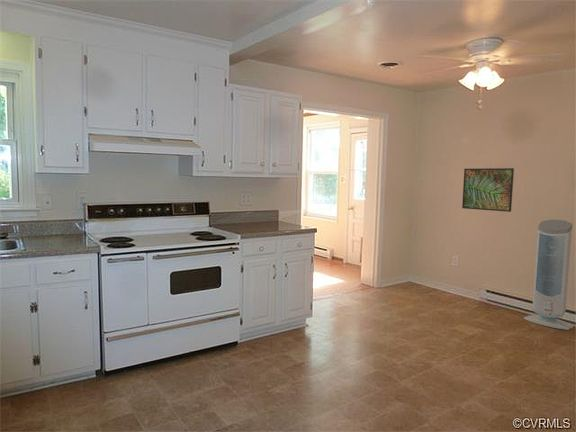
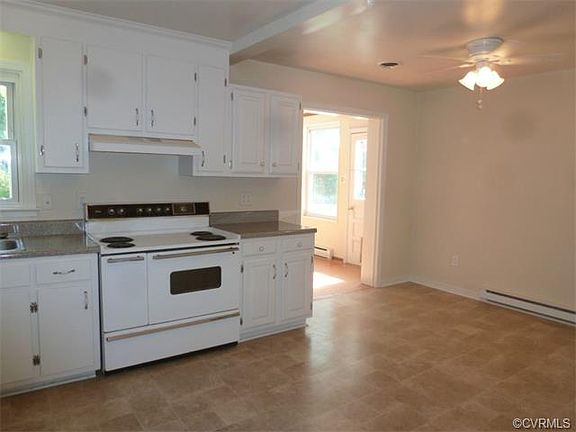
- air purifier (551, 271)
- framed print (486, 189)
